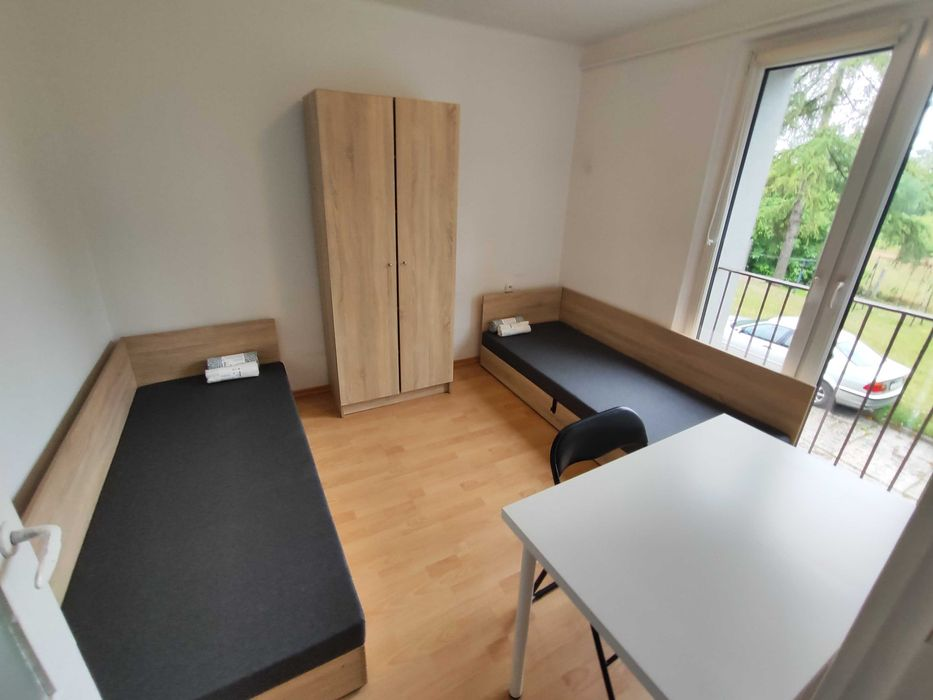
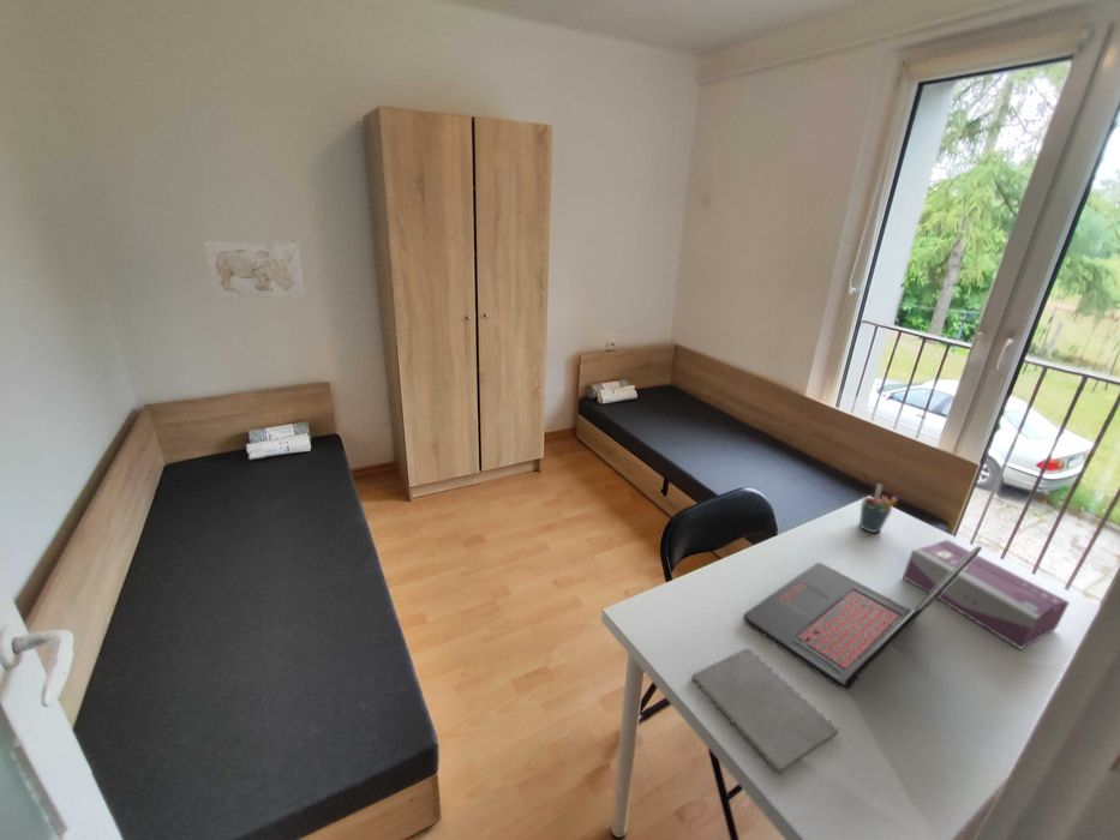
+ wall art (257, 270)
+ tissue box (980, 587)
+ notepad (761, 702)
+ pen holder (875, 509)
+ laptop (856, 583)
